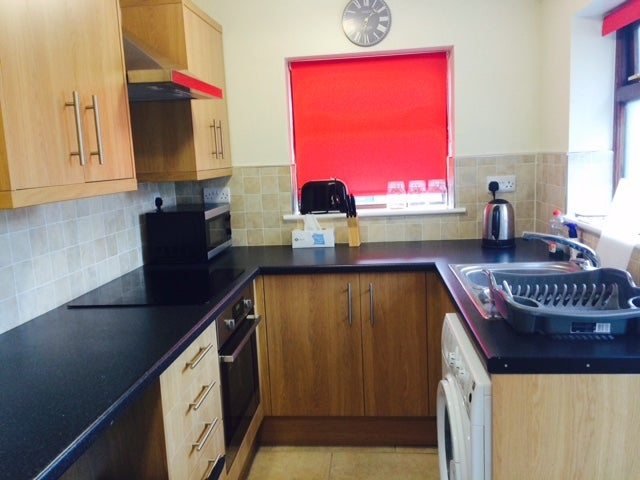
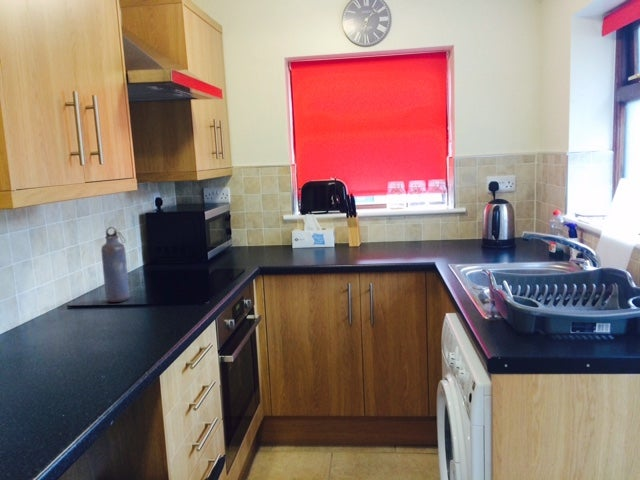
+ water bottle (115, 263)
